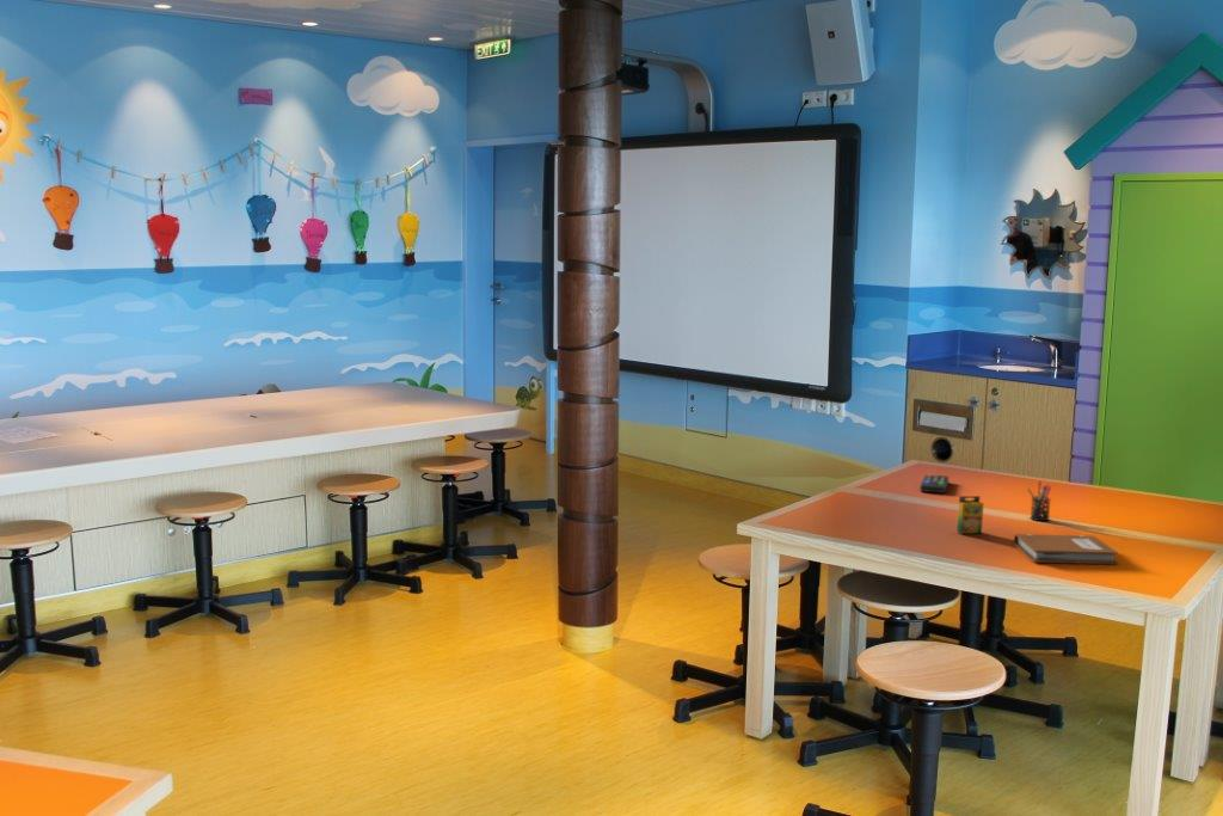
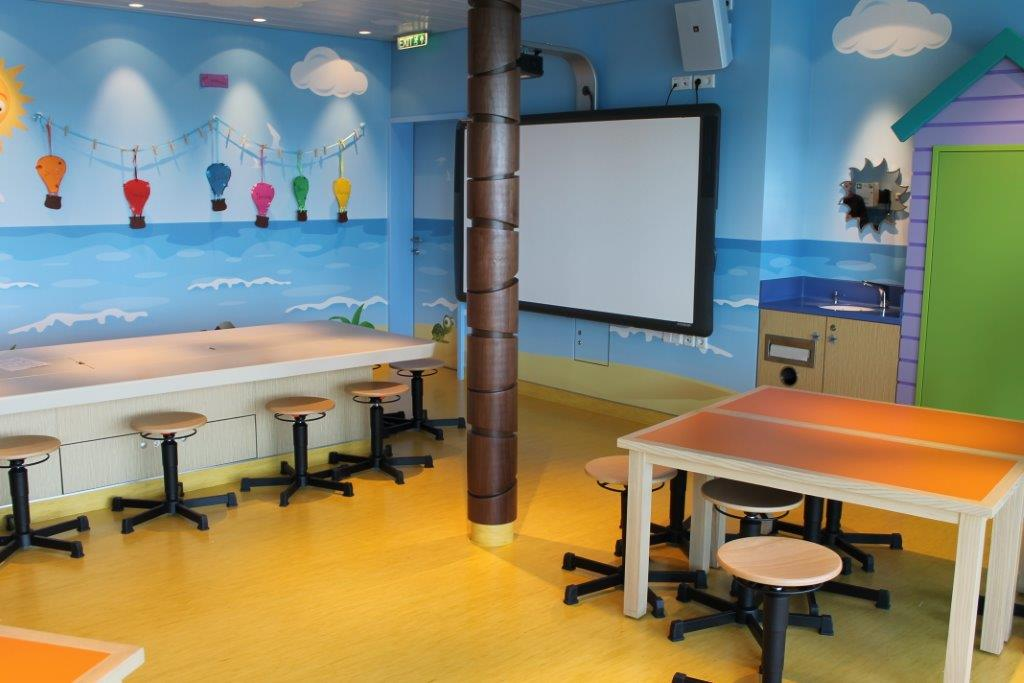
- crayon box (970, 514)
- remote control (934, 483)
- notebook (1065, 547)
- pen holder (1038, 501)
